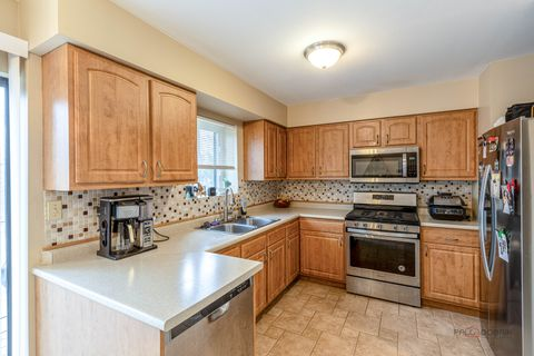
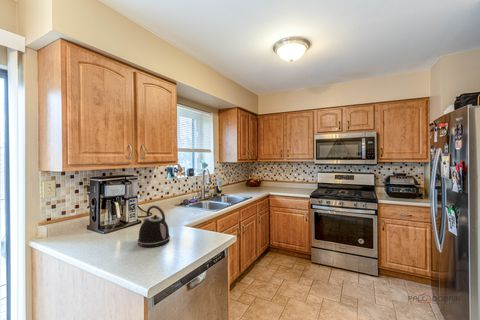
+ kettle (154, 223)
